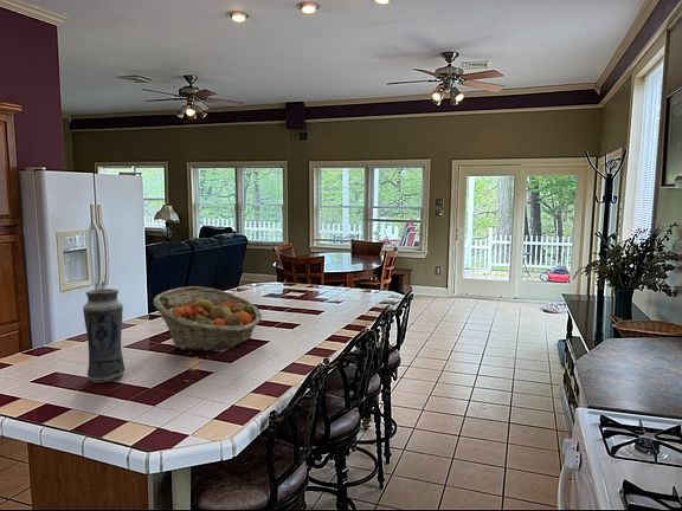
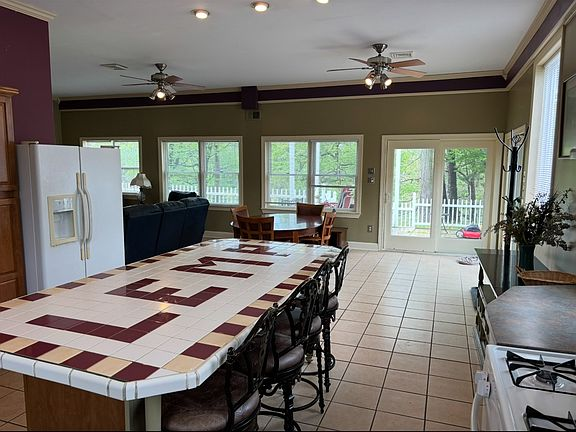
- fruit basket (210, 316)
- vase (104, 334)
